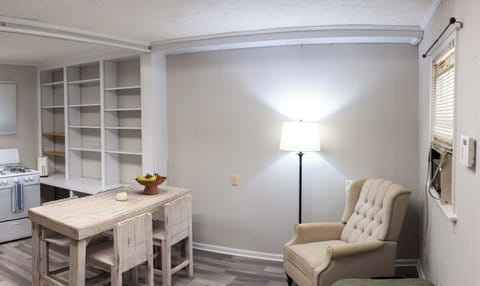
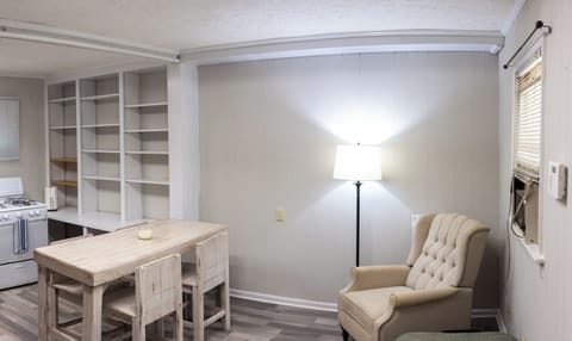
- fruit bowl (151, 182)
